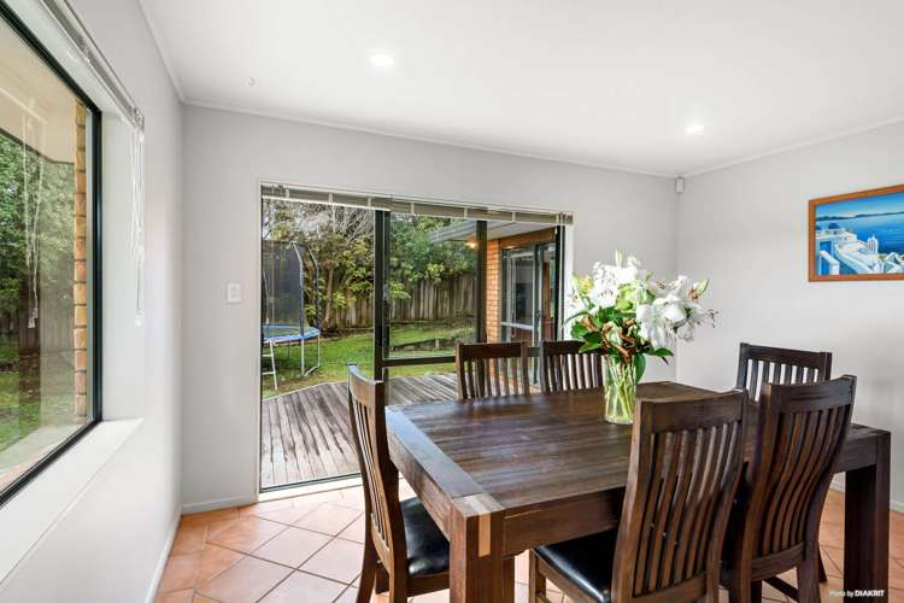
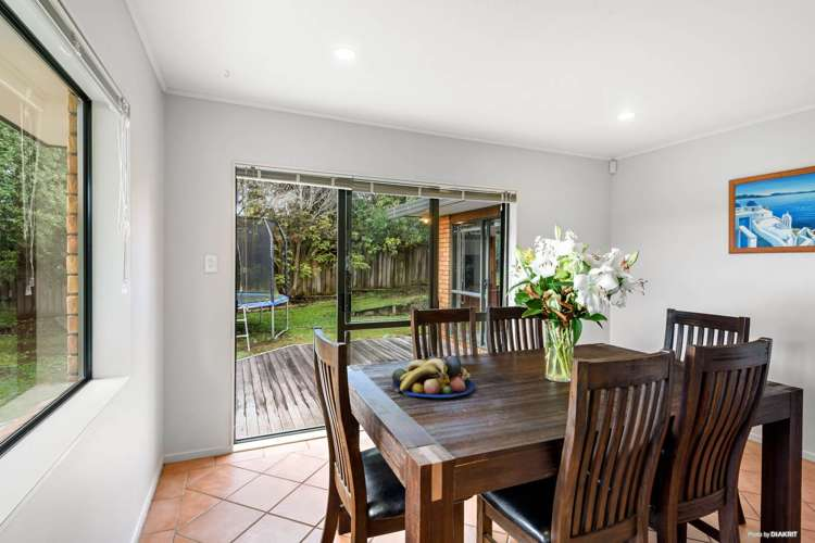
+ fruit bowl (434, 371)
